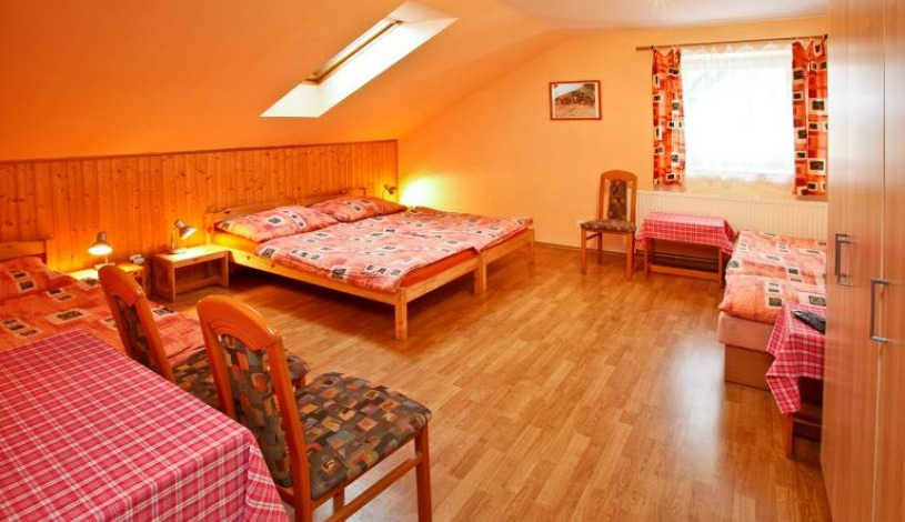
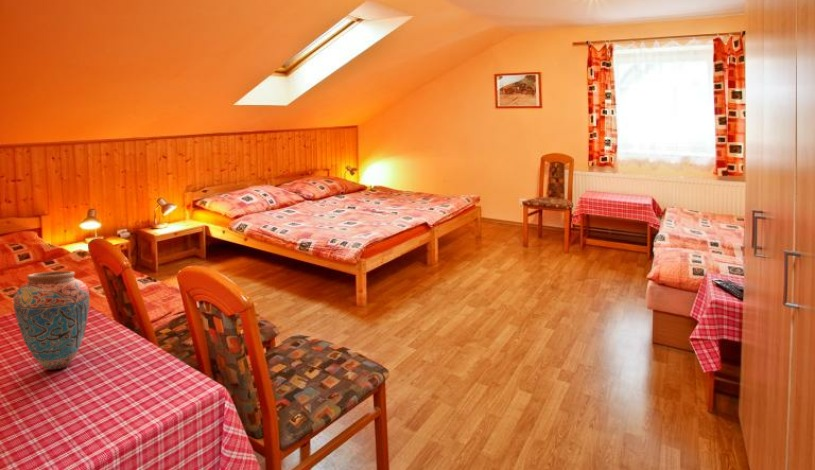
+ vase (54, 320)
